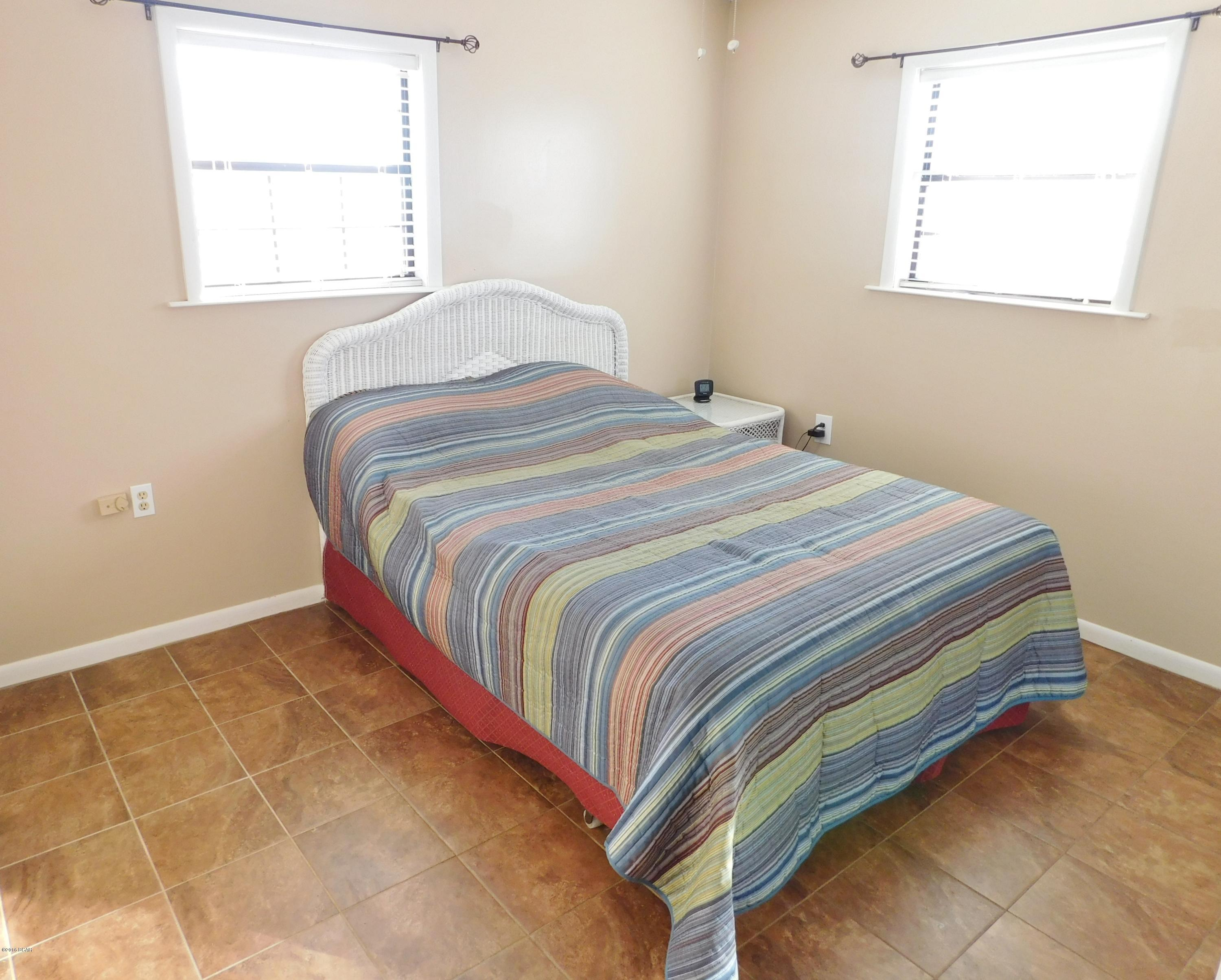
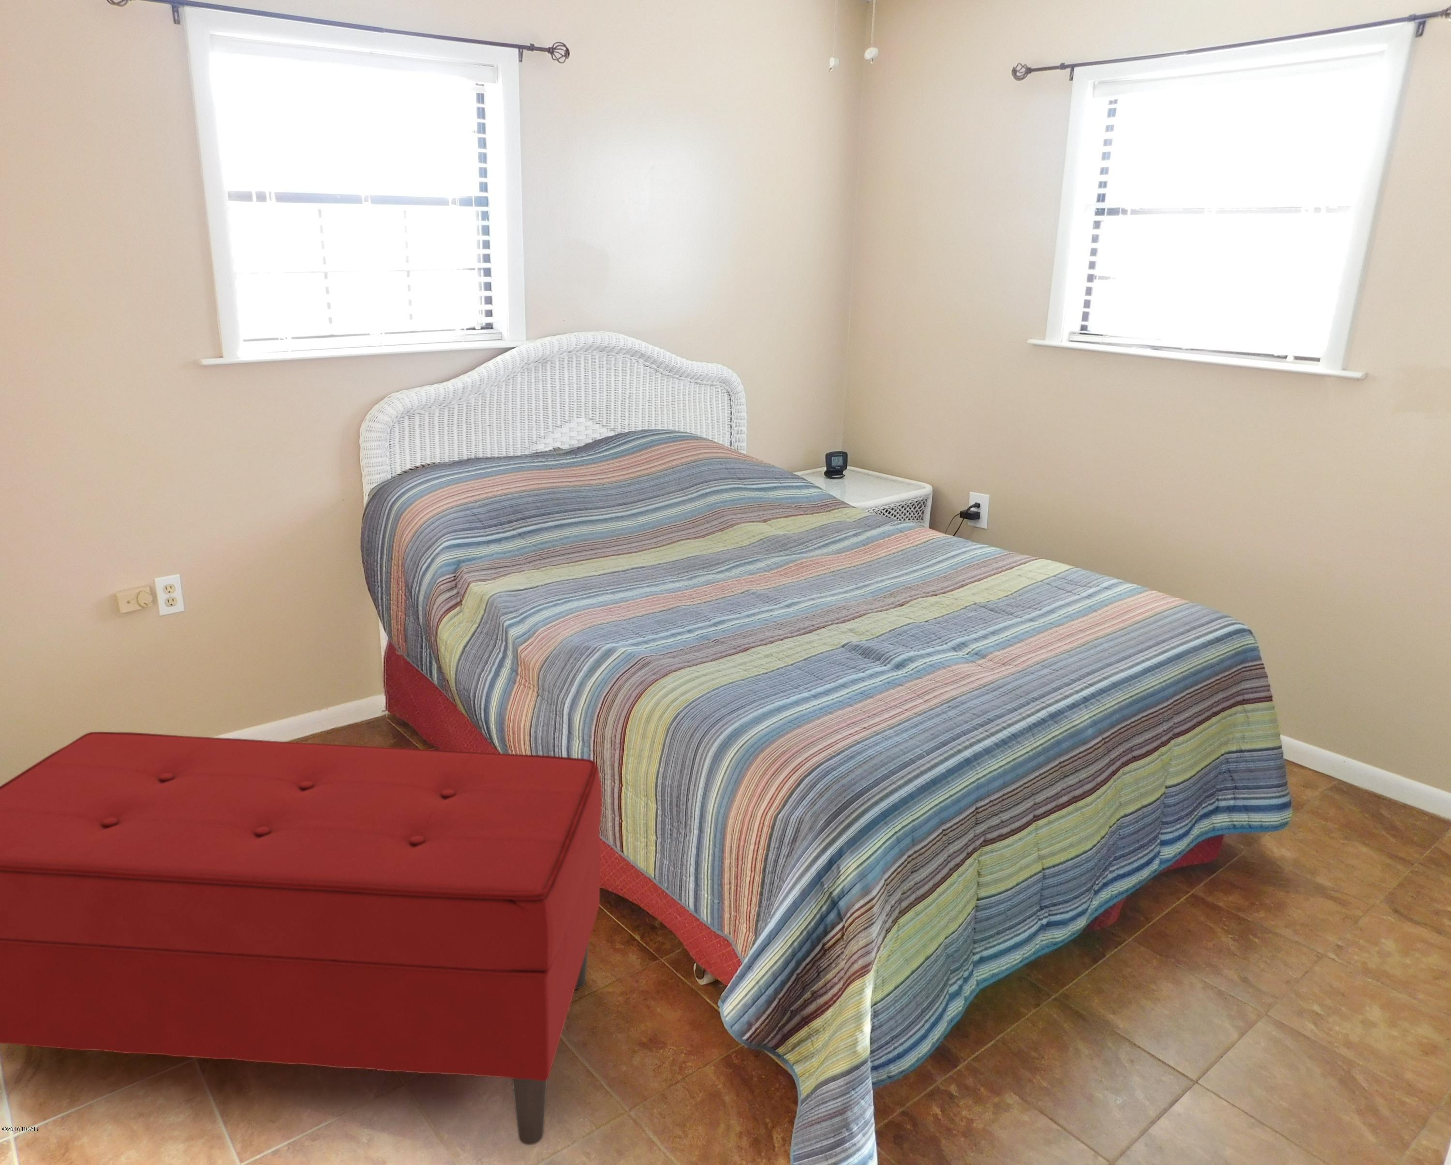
+ bench (295, 924)
